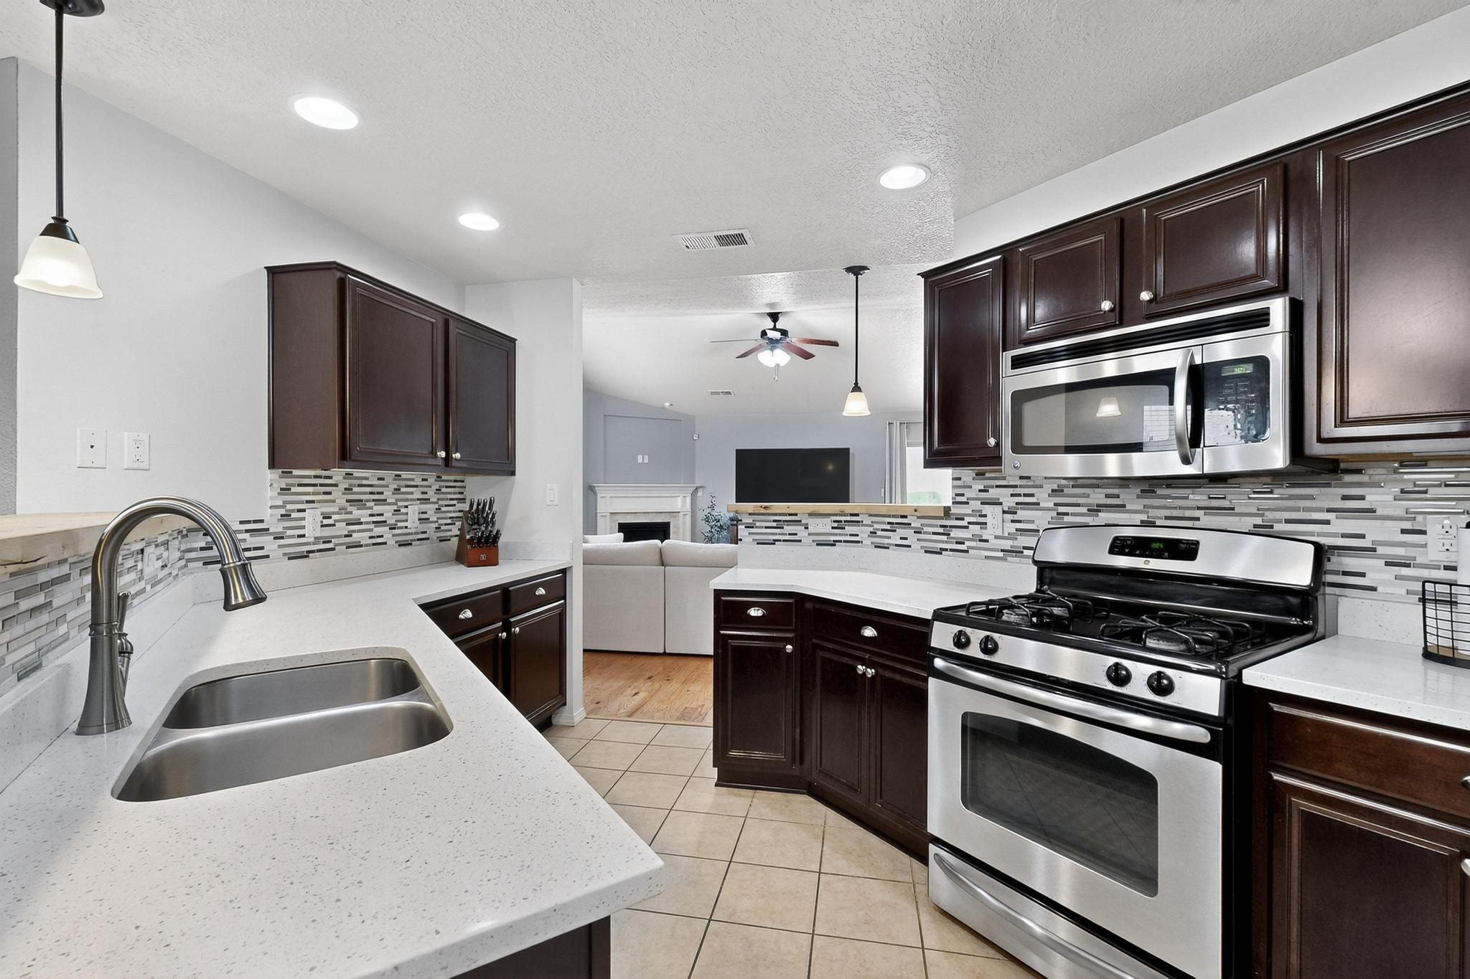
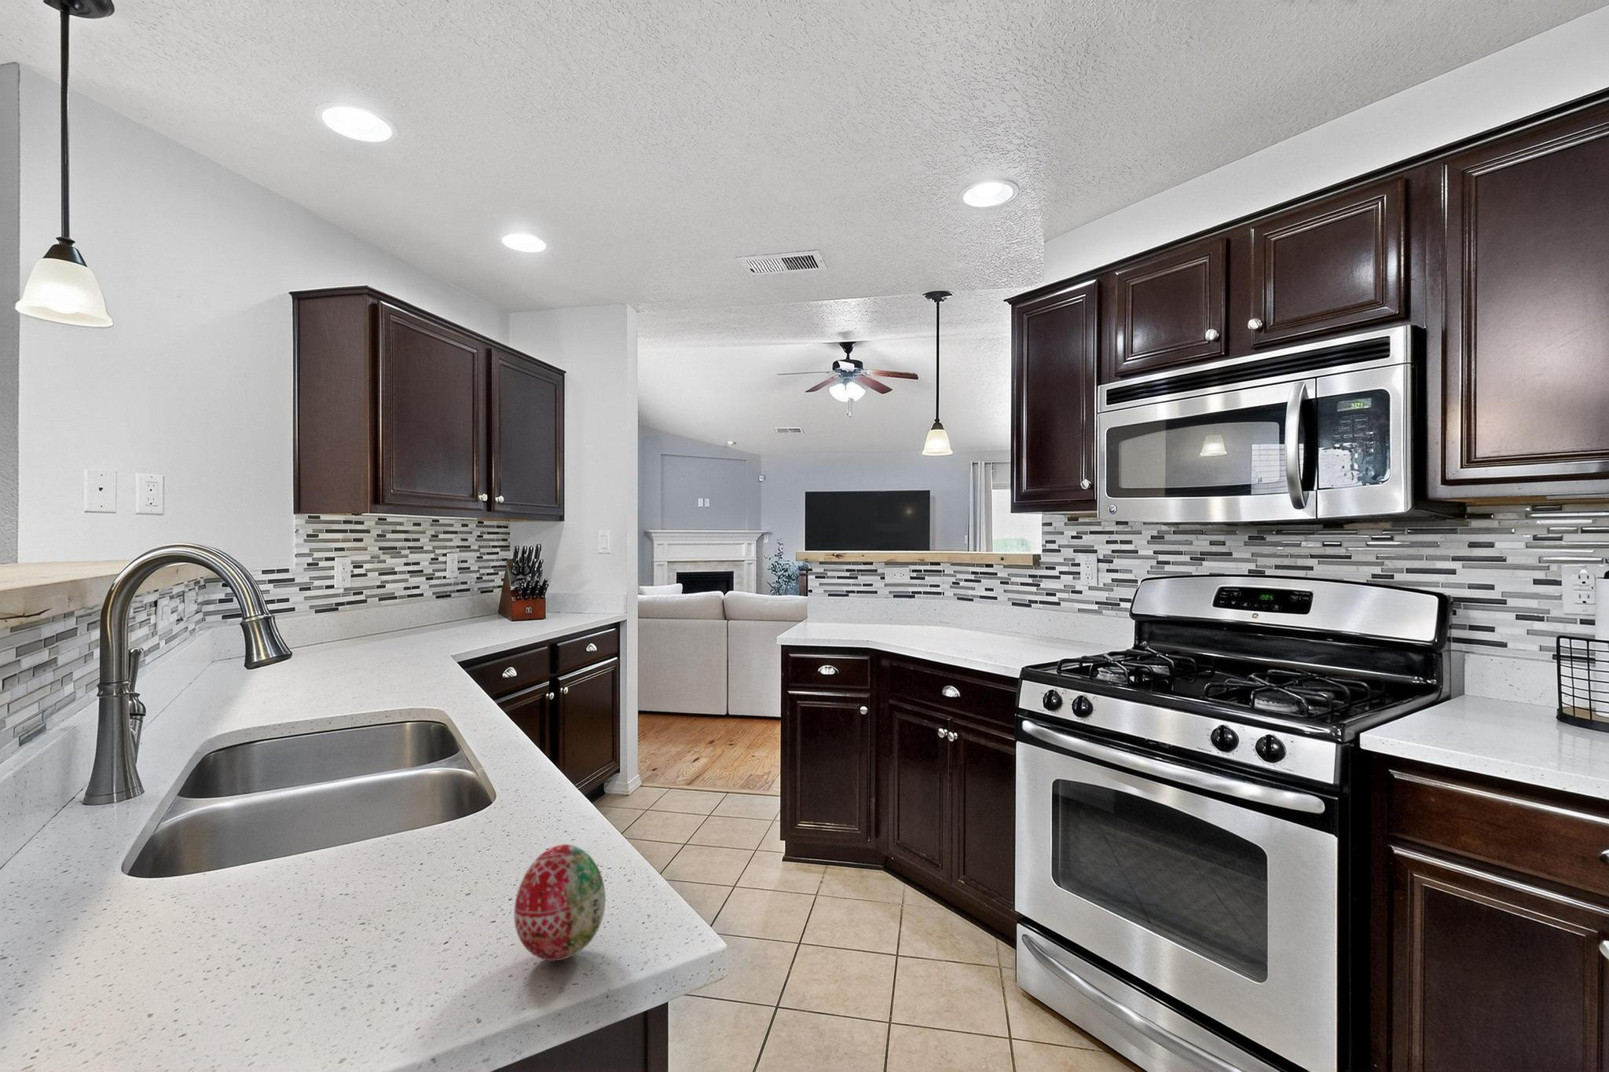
+ decorative egg (560, 900)
